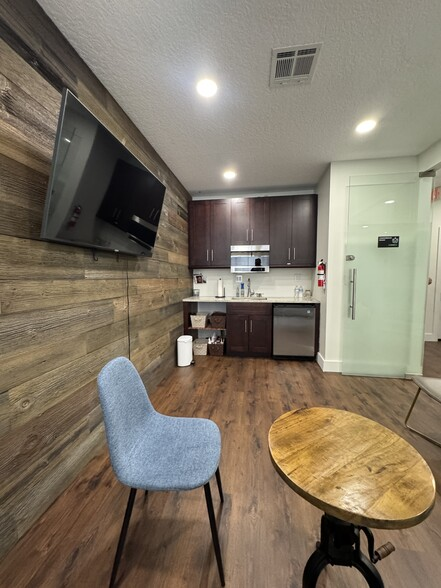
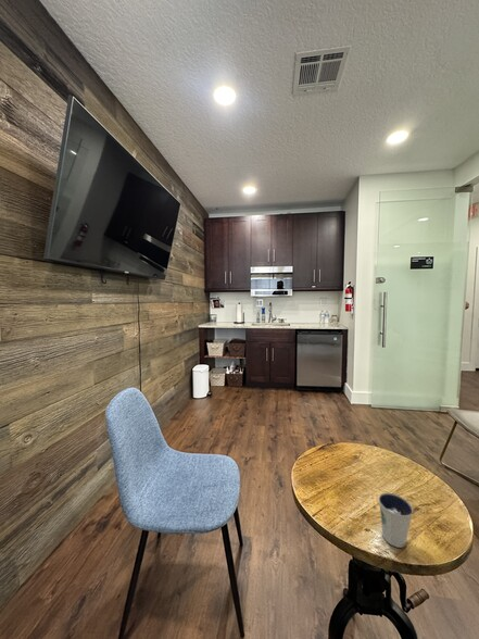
+ dixie cup (394, 521)
